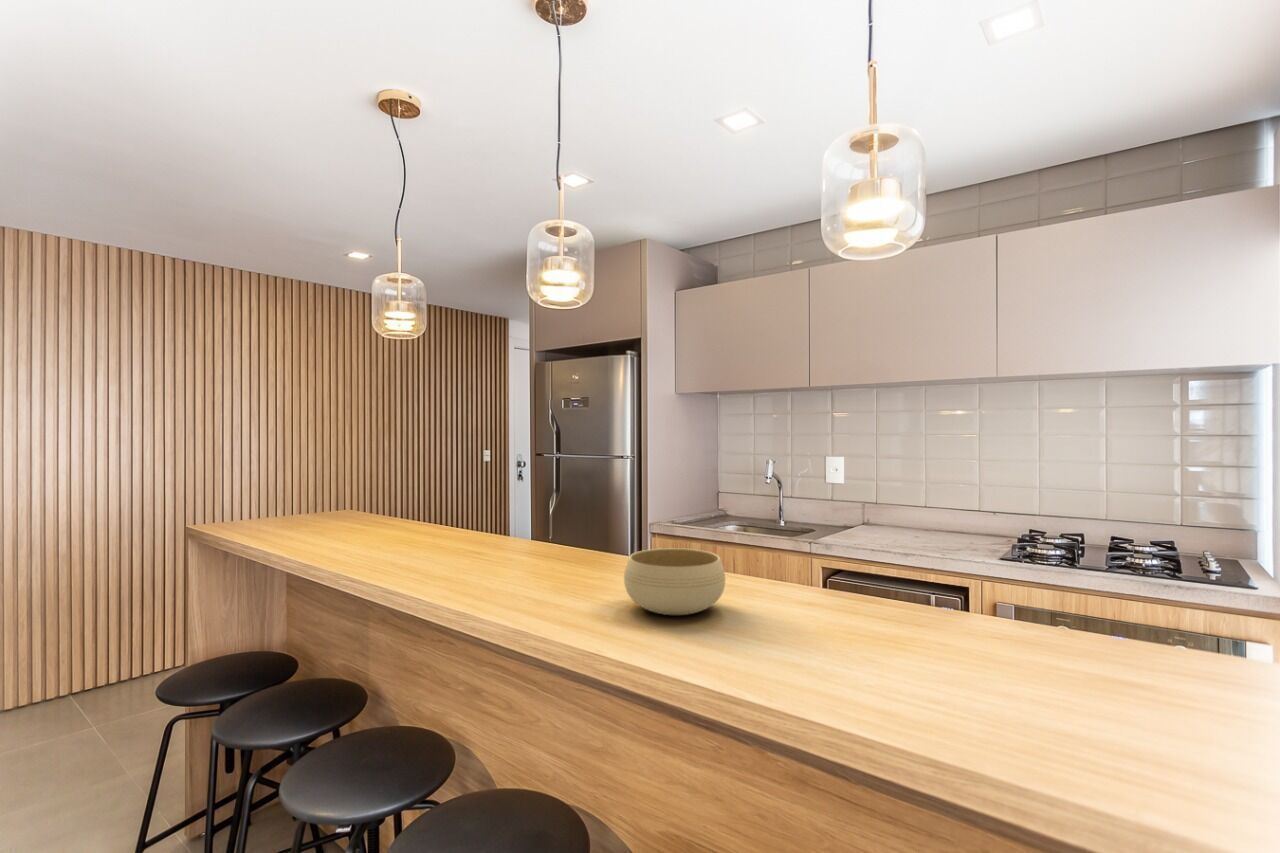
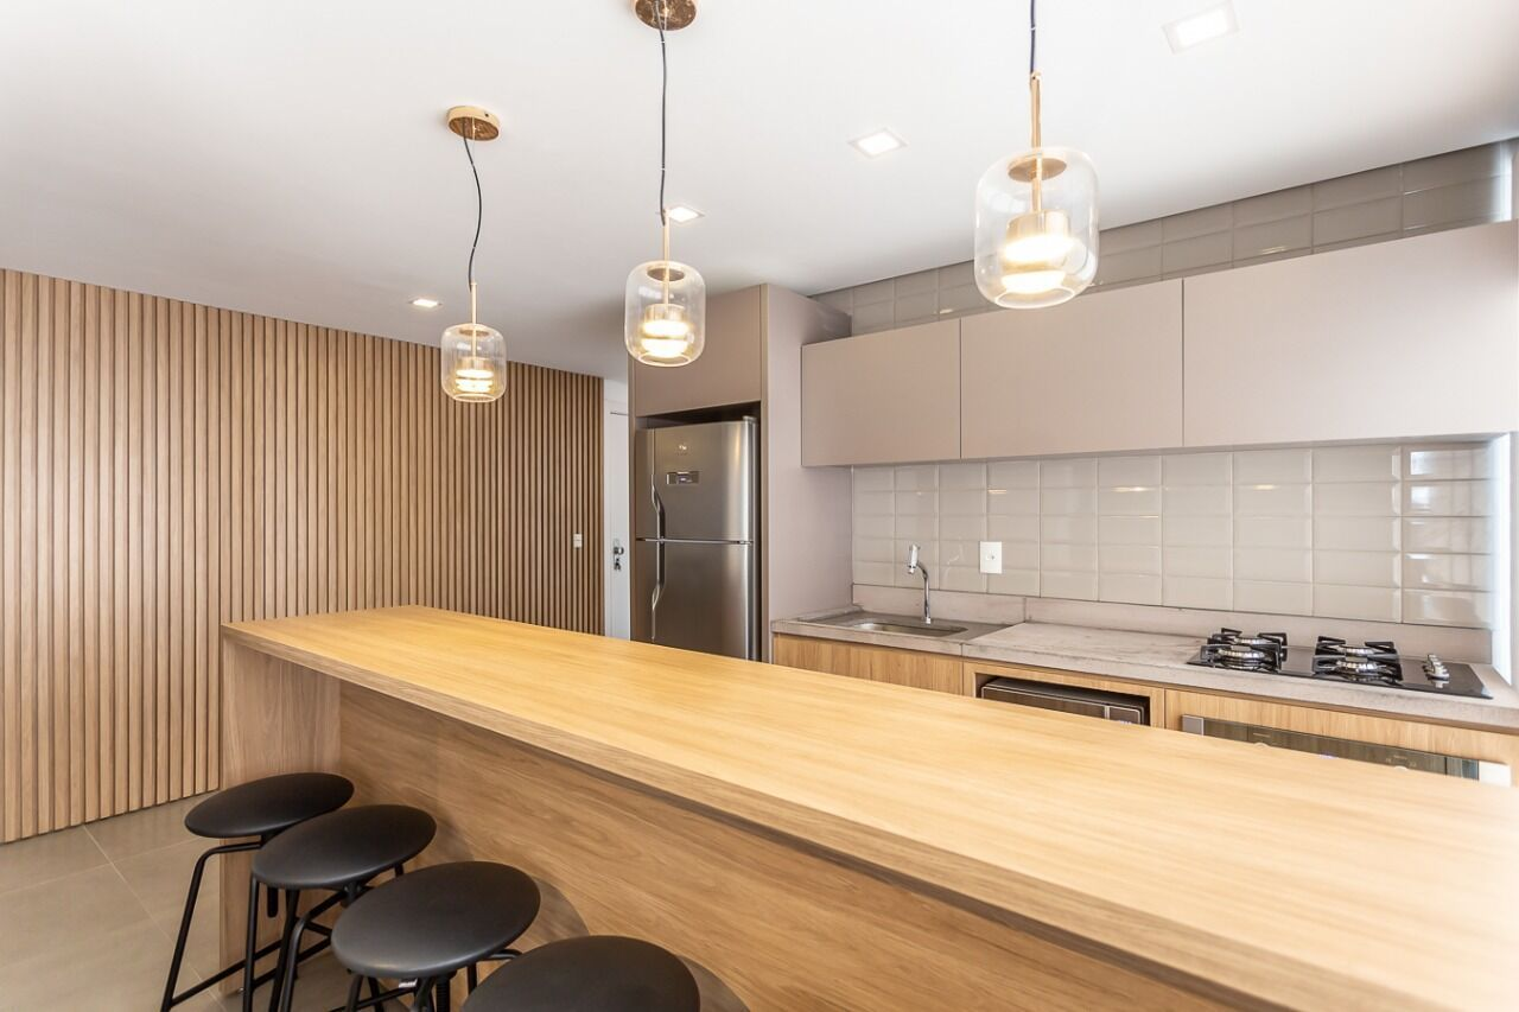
- bowl (674, 582)
